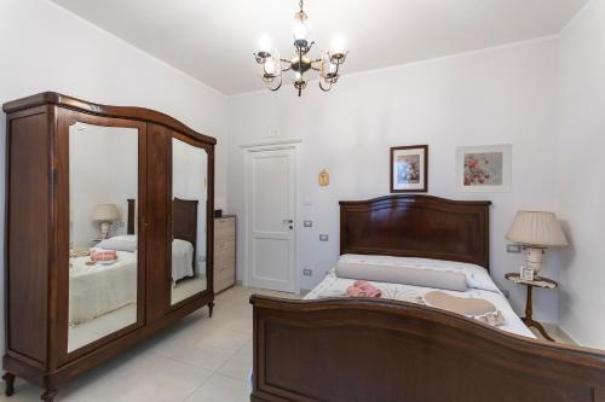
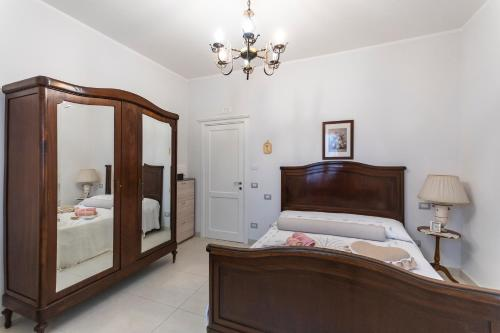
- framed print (482, 169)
